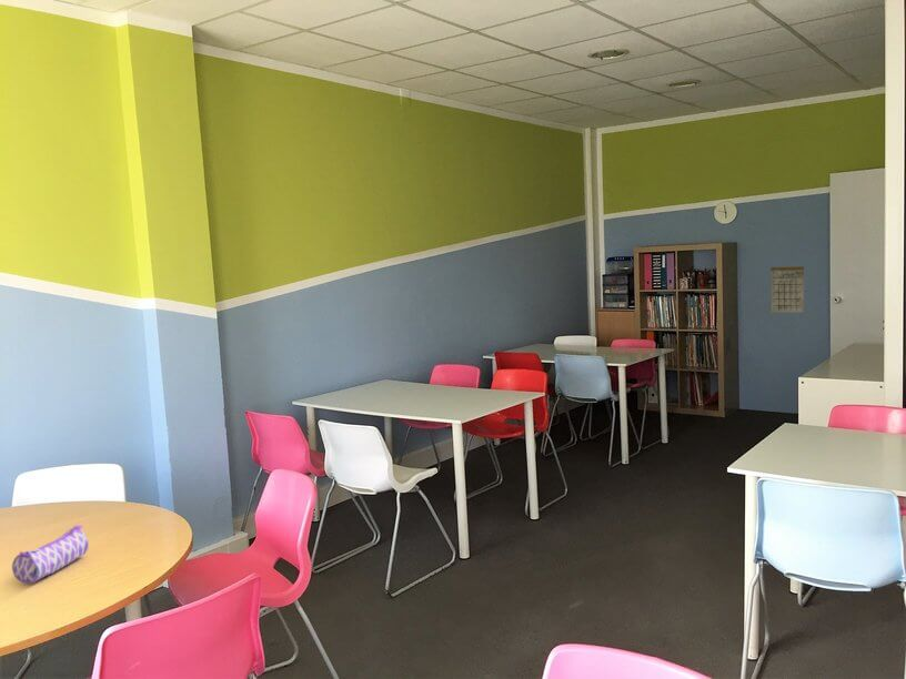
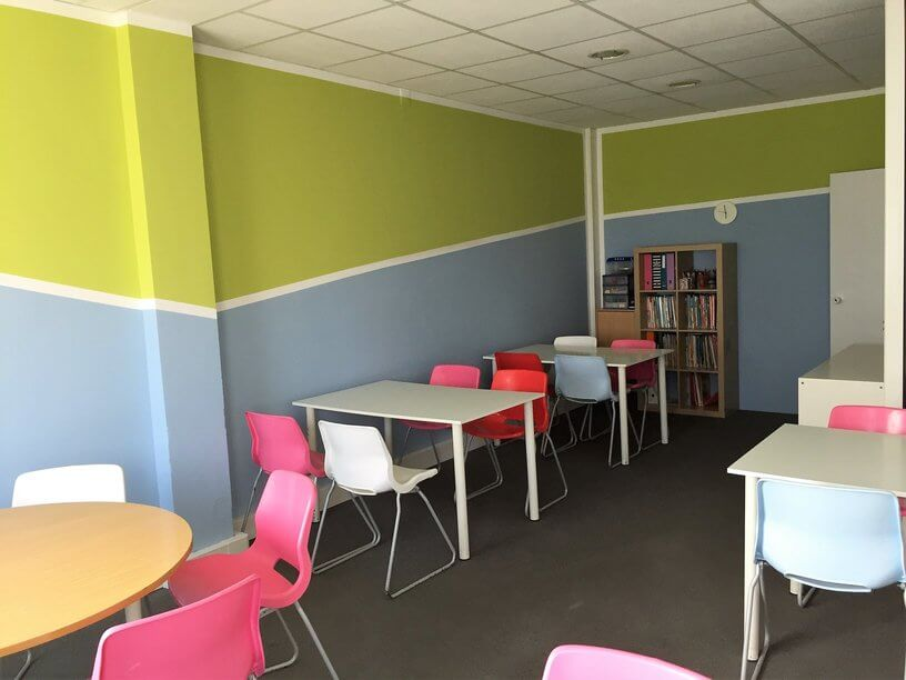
- pencil case (50, 554)
- calendar (787, 284)
